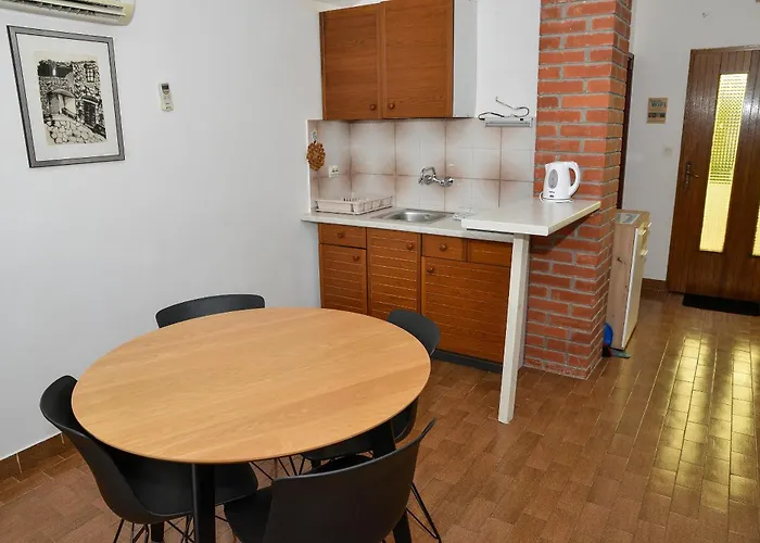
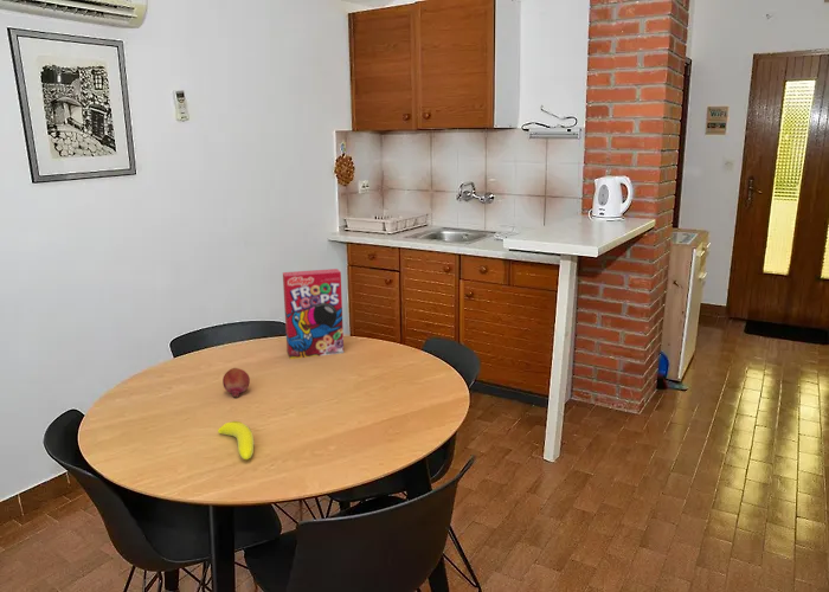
+ banana (237, 439)
+ cereal box (313, 313)
+ fruit (236, 380)
